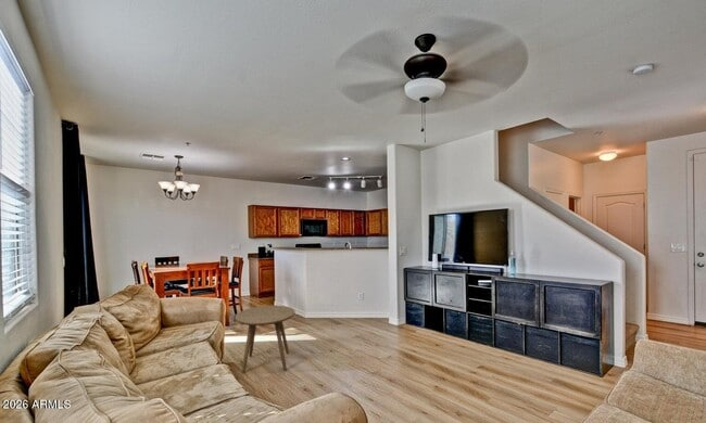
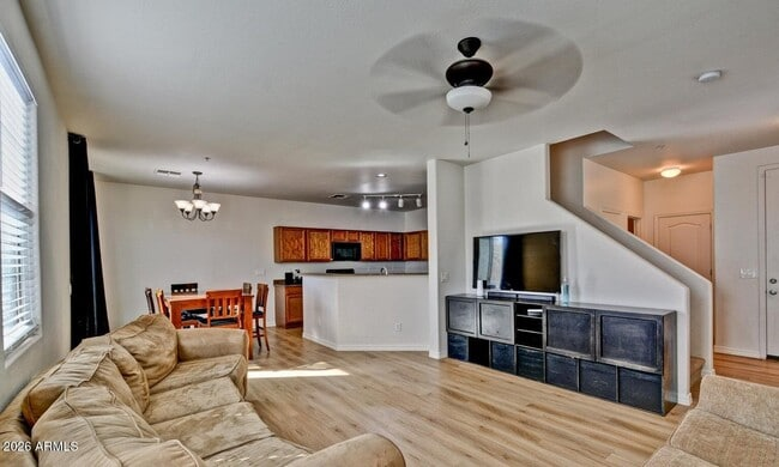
- side table (277, 338)
